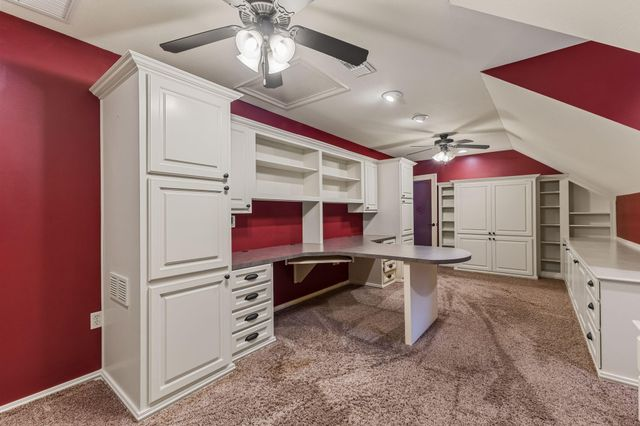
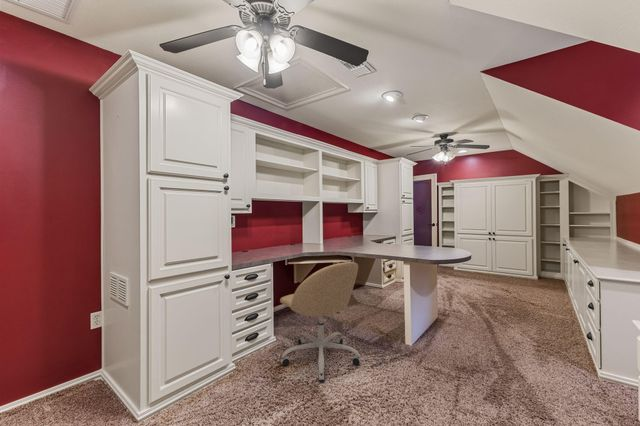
+ office chair (319, 307)
